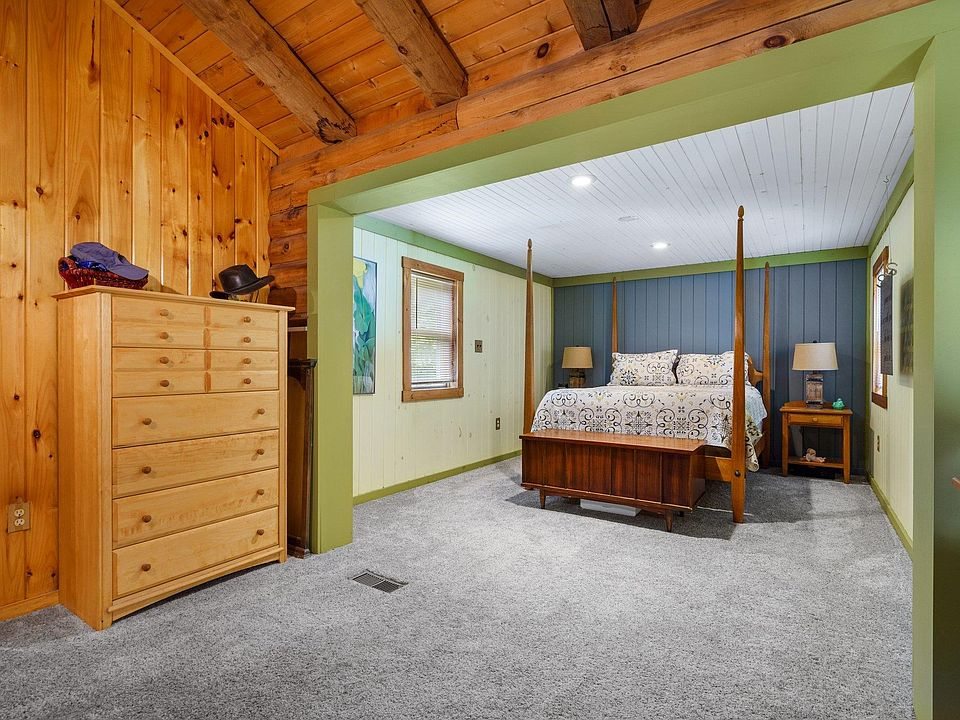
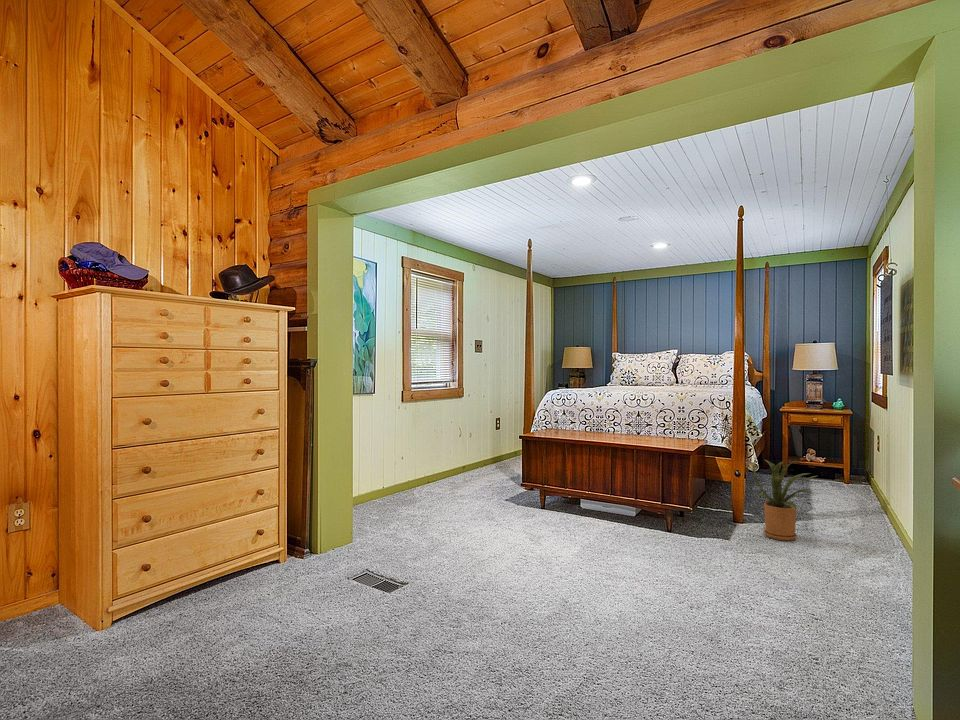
+ house plant (784, 496)
